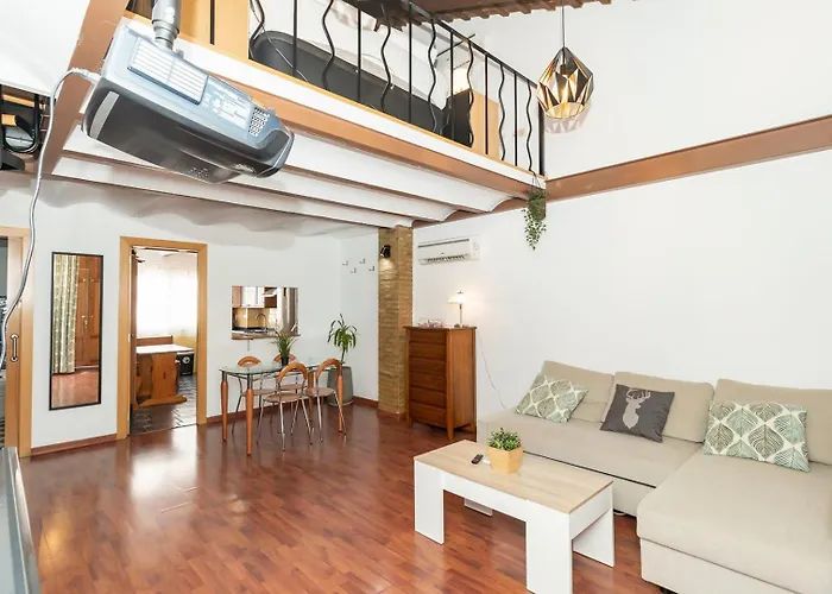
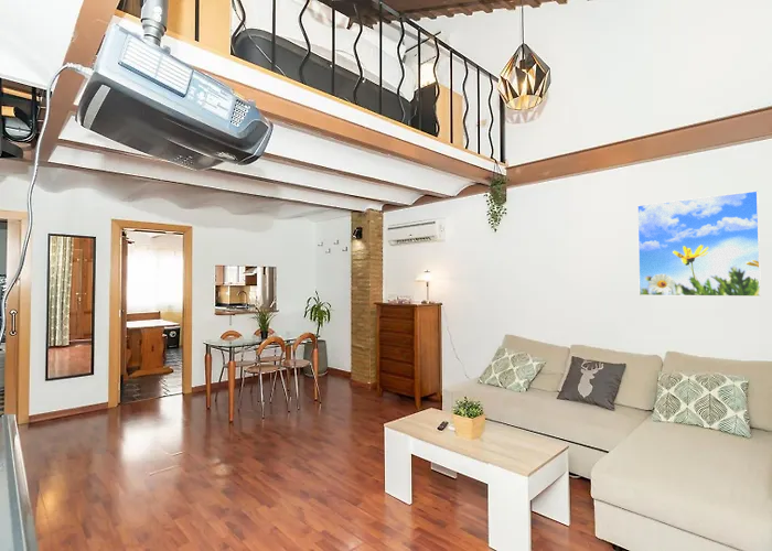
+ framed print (694, 247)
